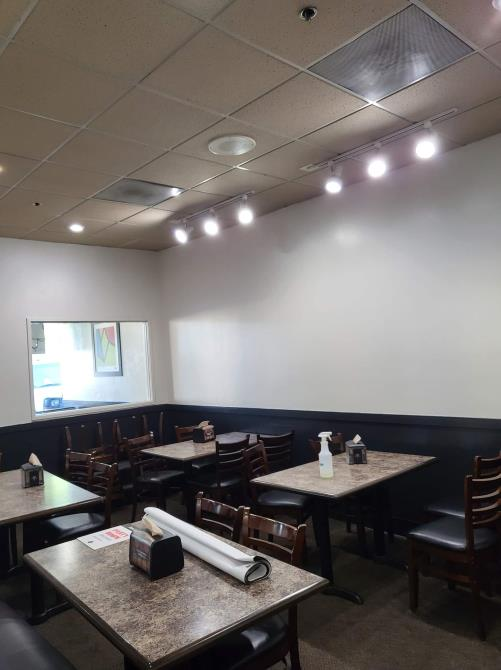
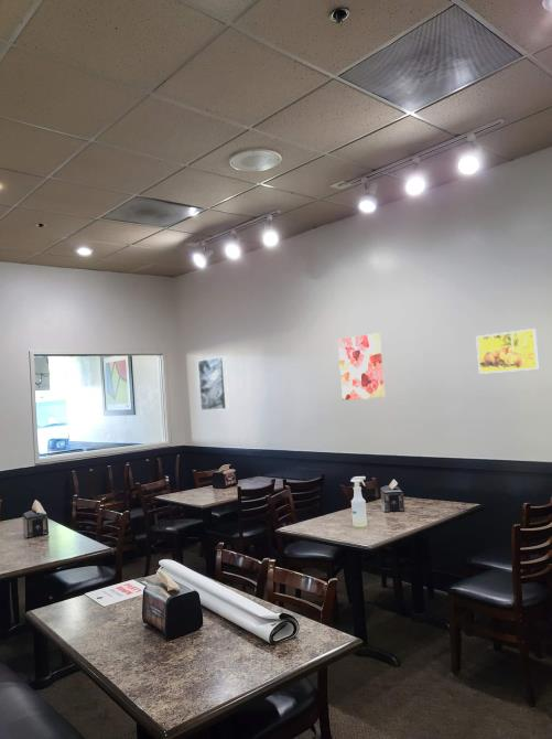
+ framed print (213, 384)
+ wall art (360, 367)
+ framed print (506, 352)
